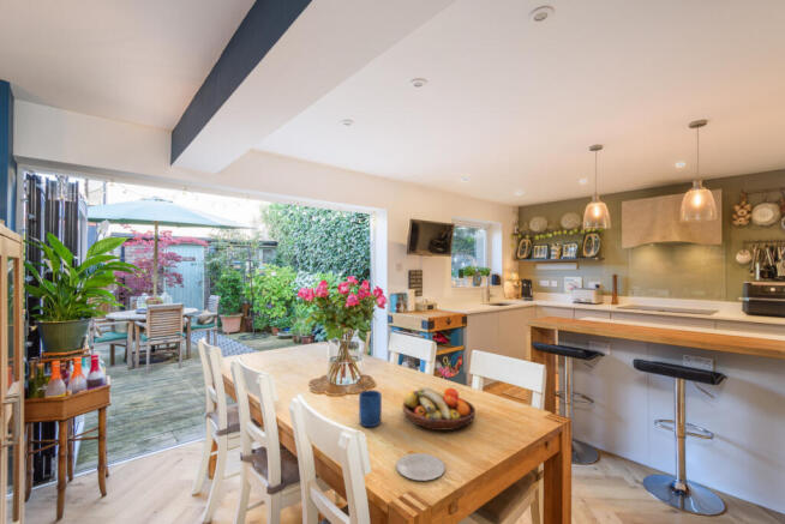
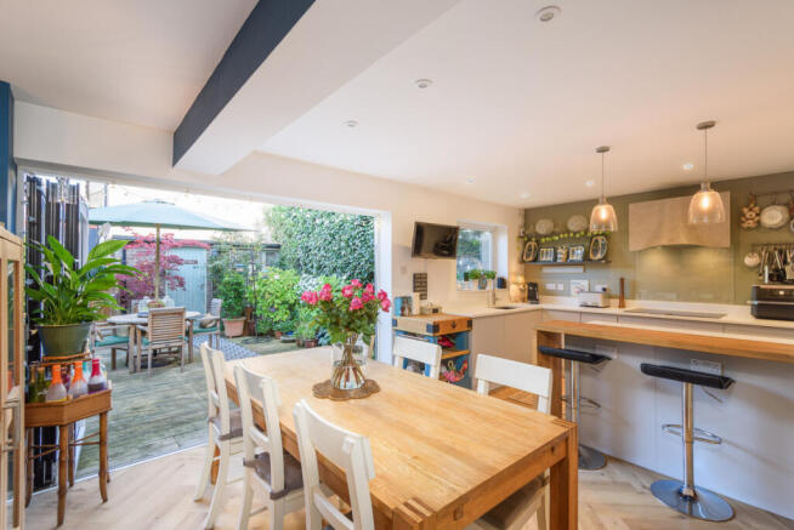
- plate (414, 453)
- mug (367, 406)
- fruit bowl (438, 403)
